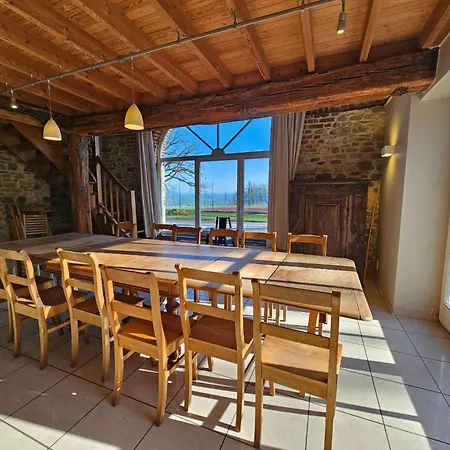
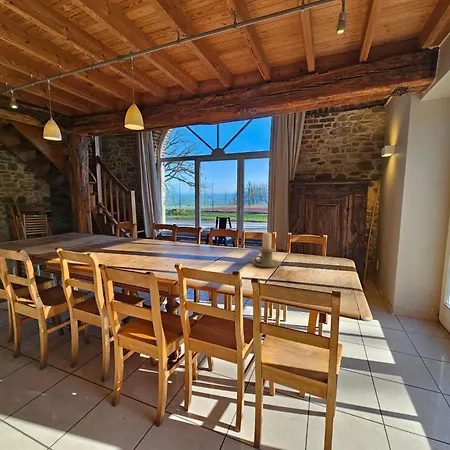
+ candle holder (266, 248)
